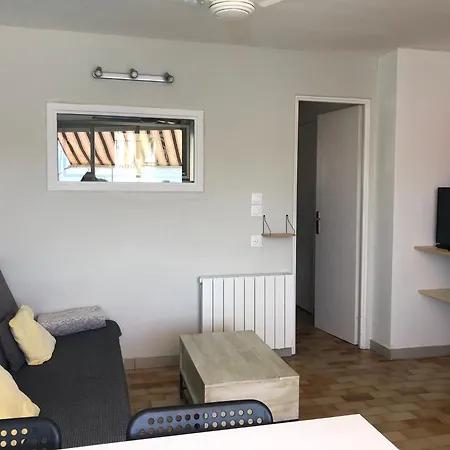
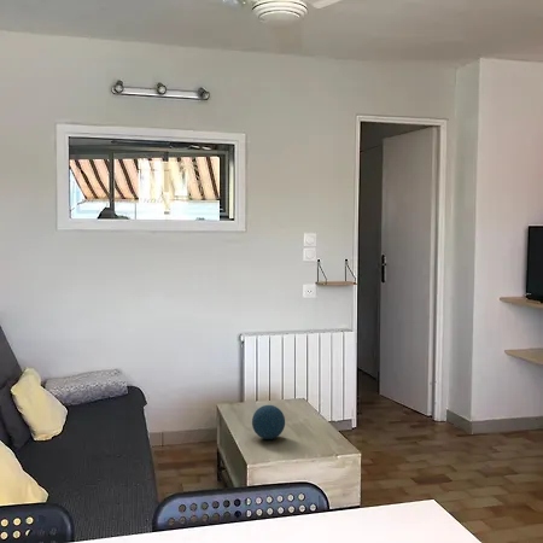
+ decorative orb (268, 421)
